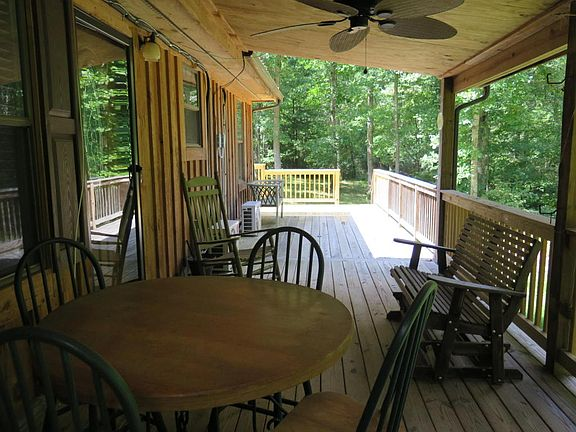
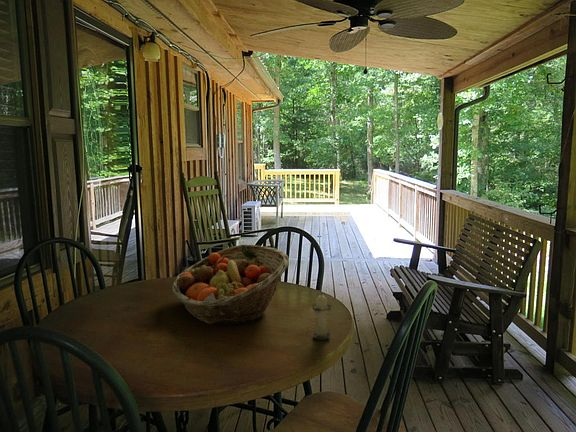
+ fruit basket (230, 281)
+ candle (321, 314)
